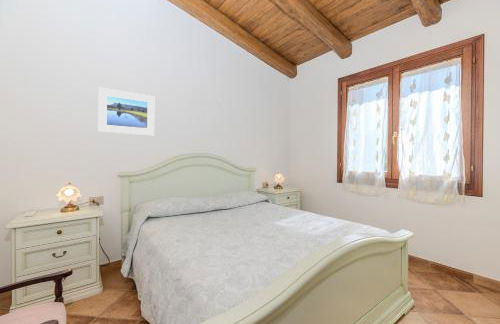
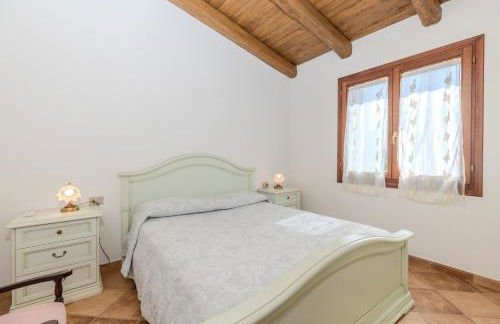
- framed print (127, 112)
